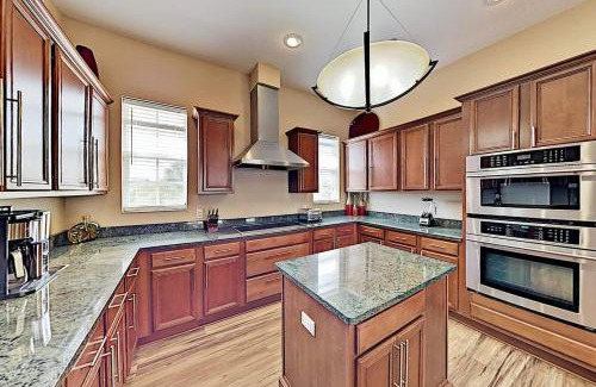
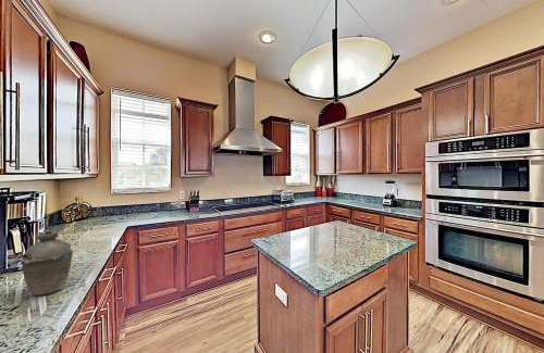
+ kettle (48, 260)
